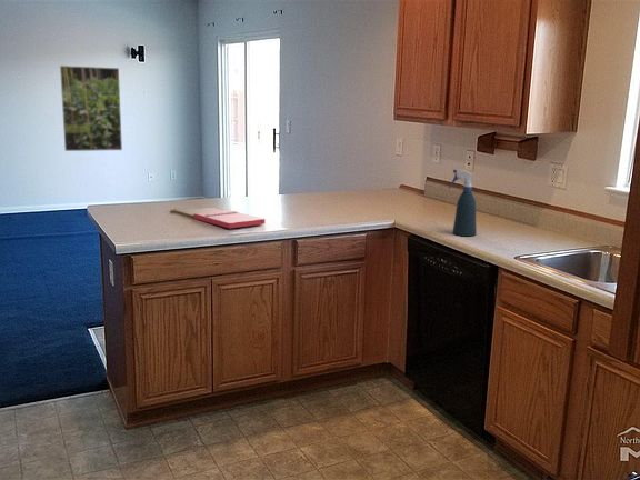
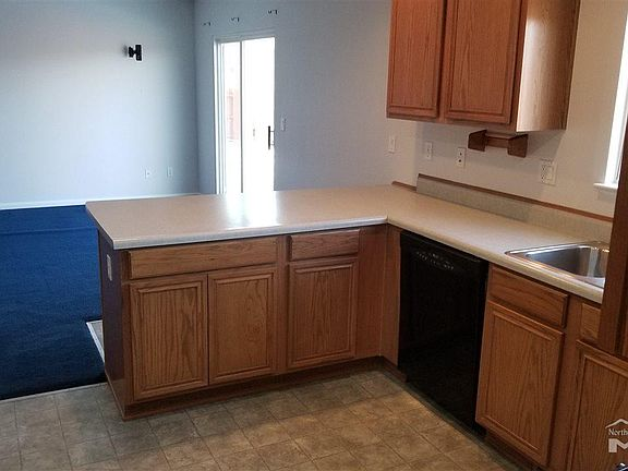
- spray bottle (464, 202)
- cutting board (214, 214)
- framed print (91, 109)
